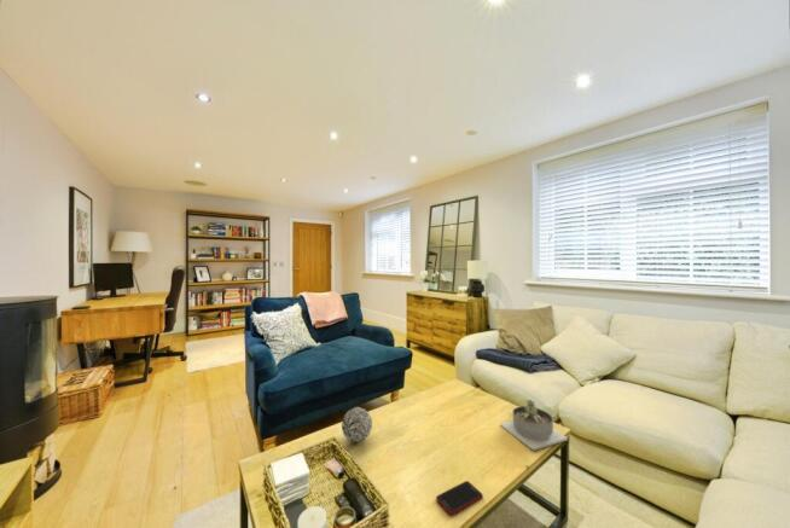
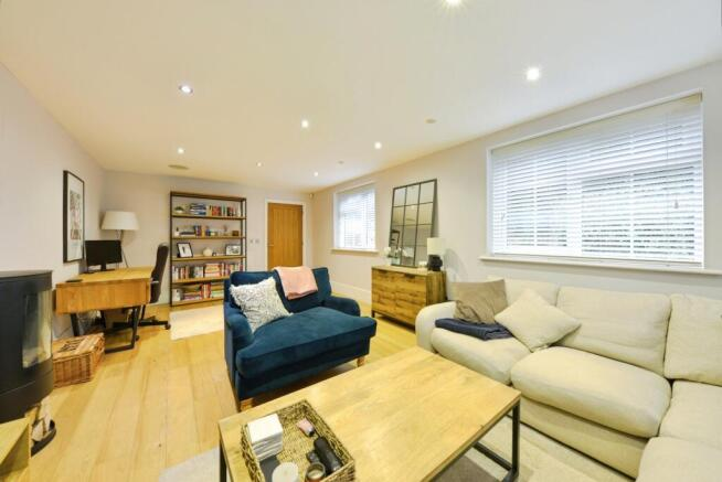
- decorative ball (356, 423)
- cell phone (459, 497)
- succulent planter (531, 417)
